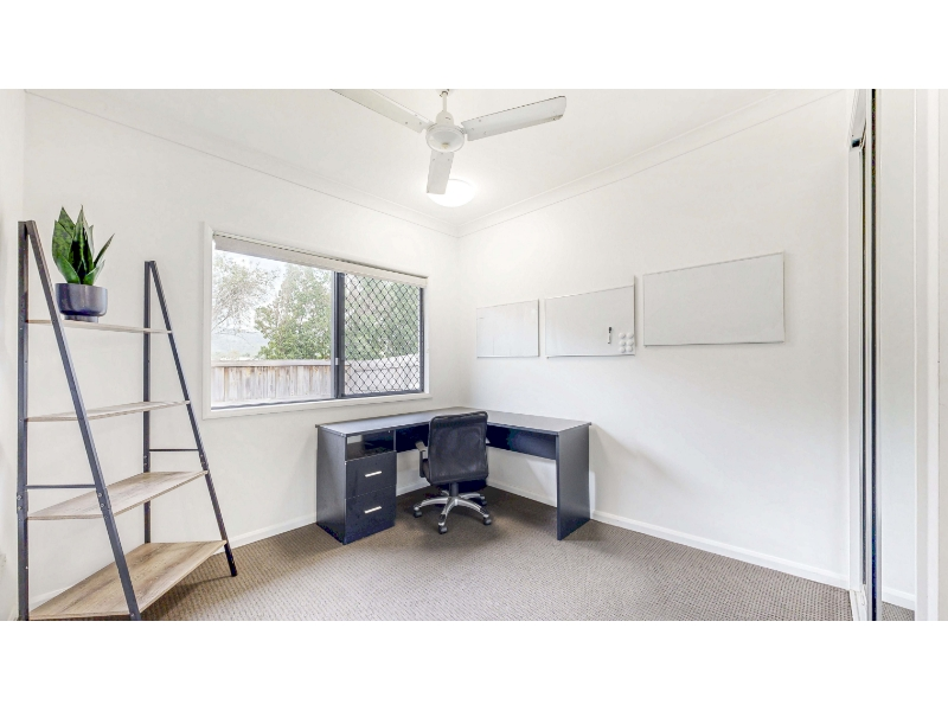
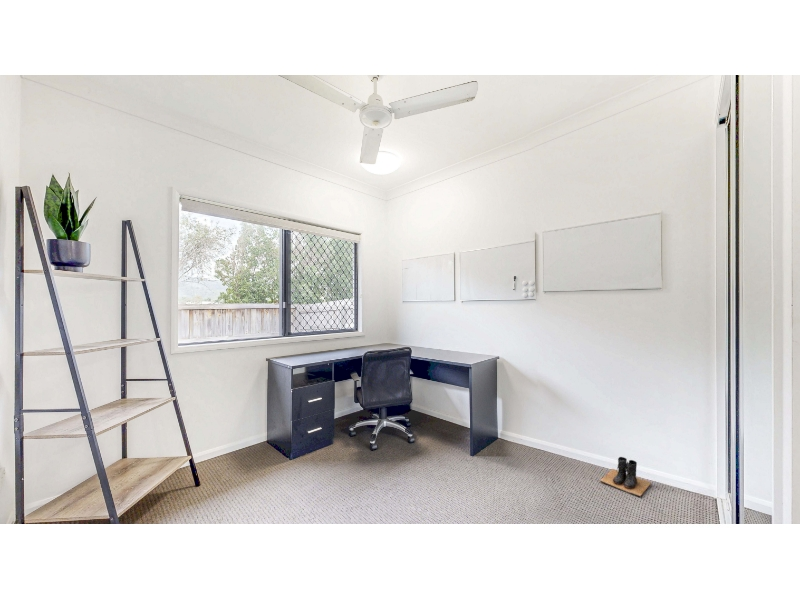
+ boots (625, 472)
